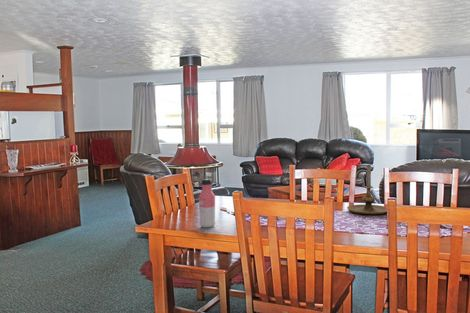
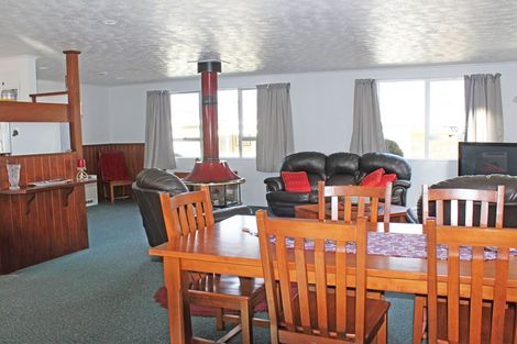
- candle holder (368, 187)
- water bottle (207, 202)
